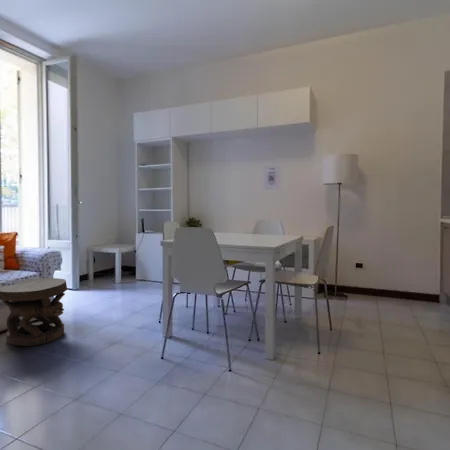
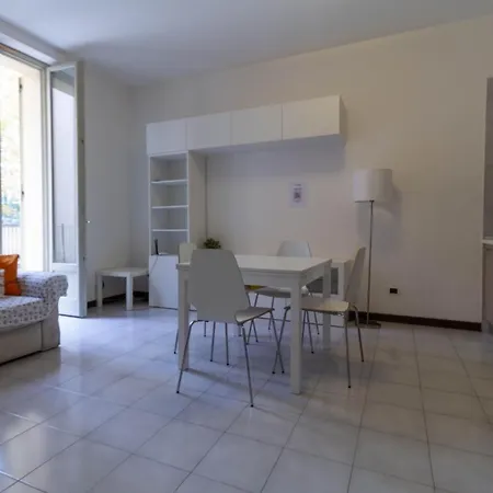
- side table (34, 309)
